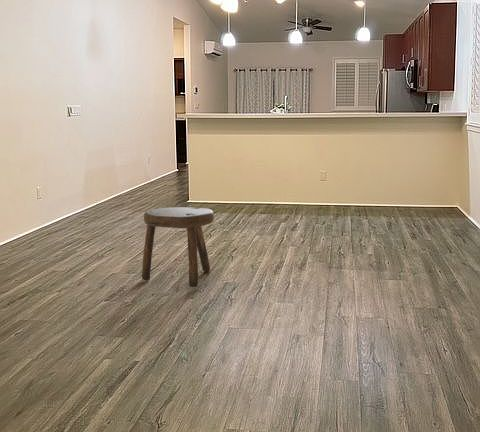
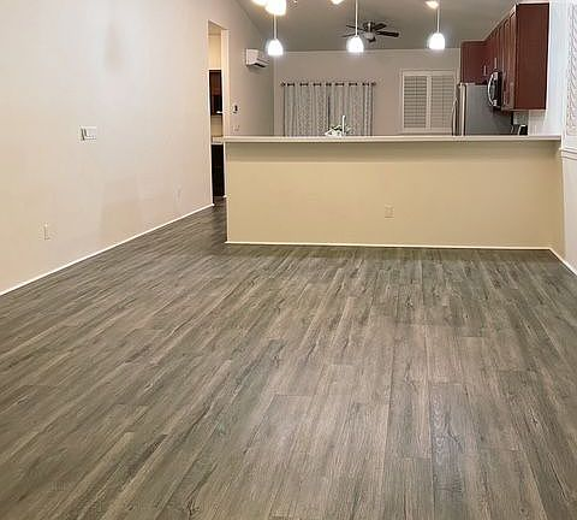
- stool (188, 245)
